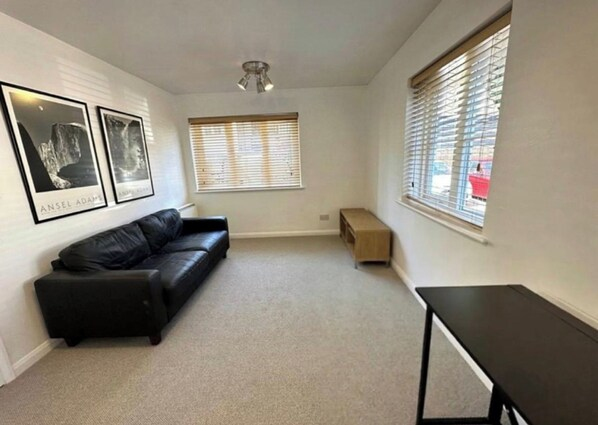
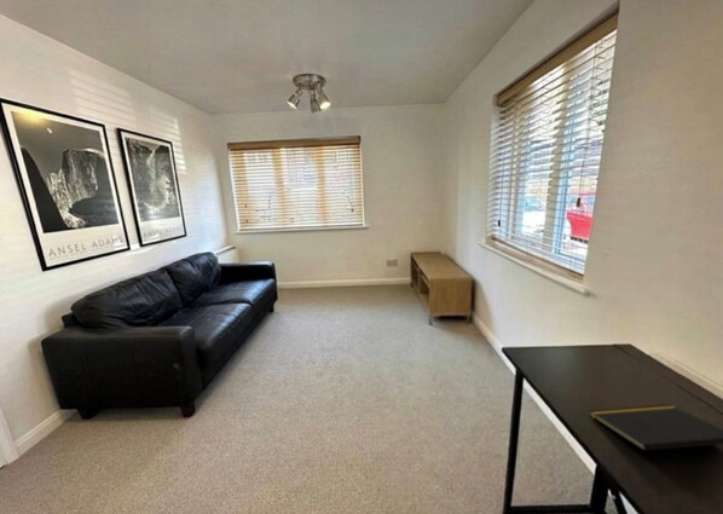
+ notepad (657, 425)
